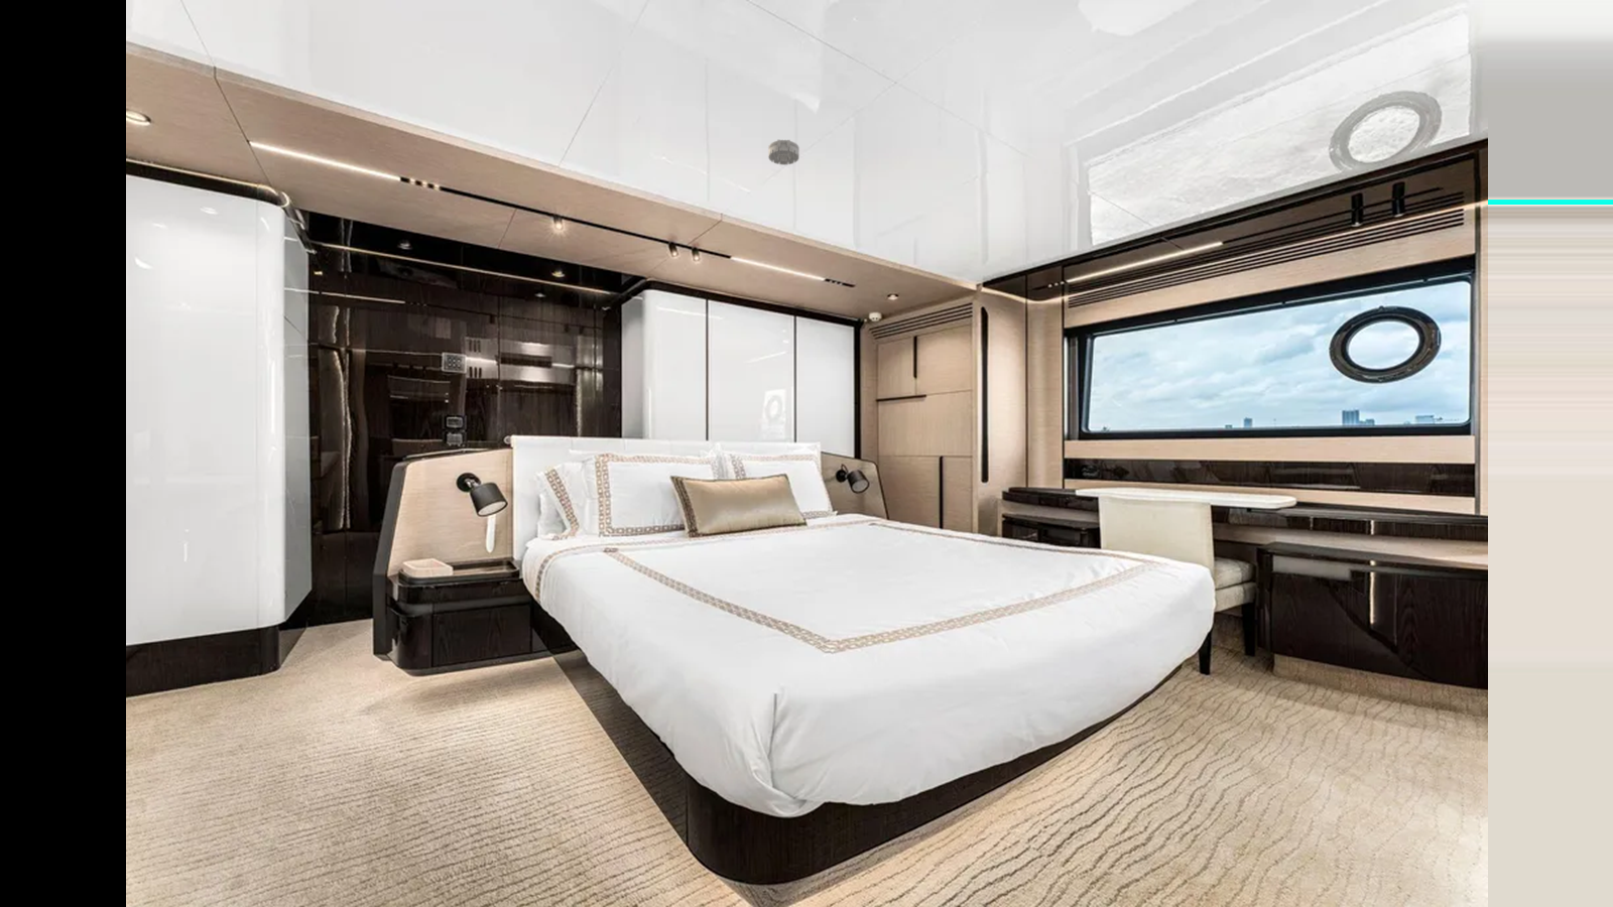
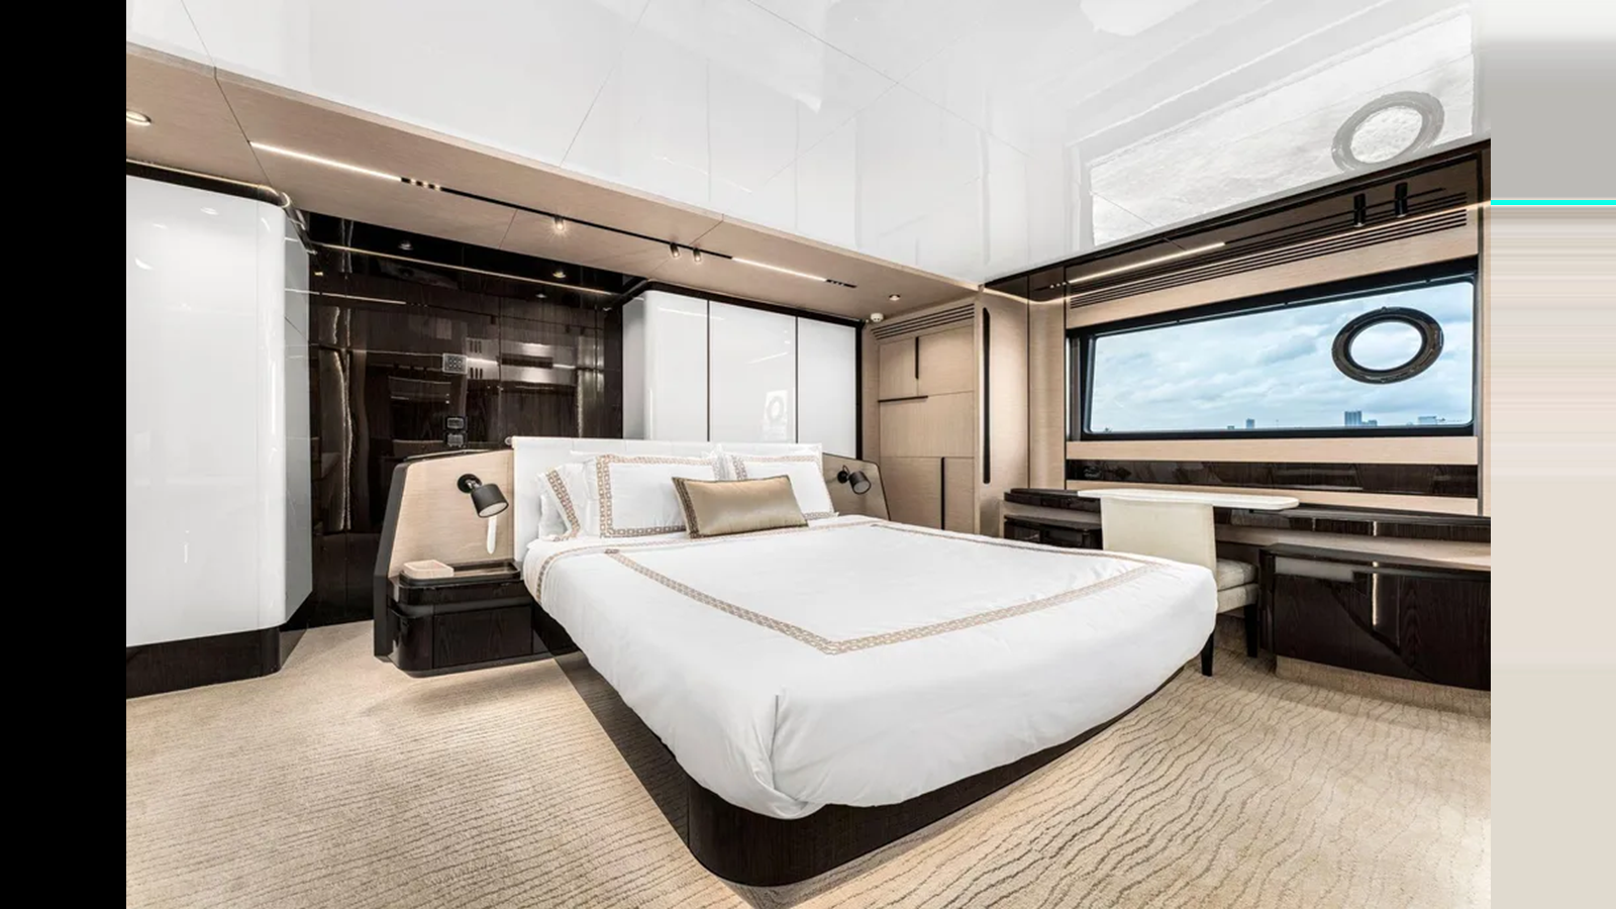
- smoke detector (783, 151)
